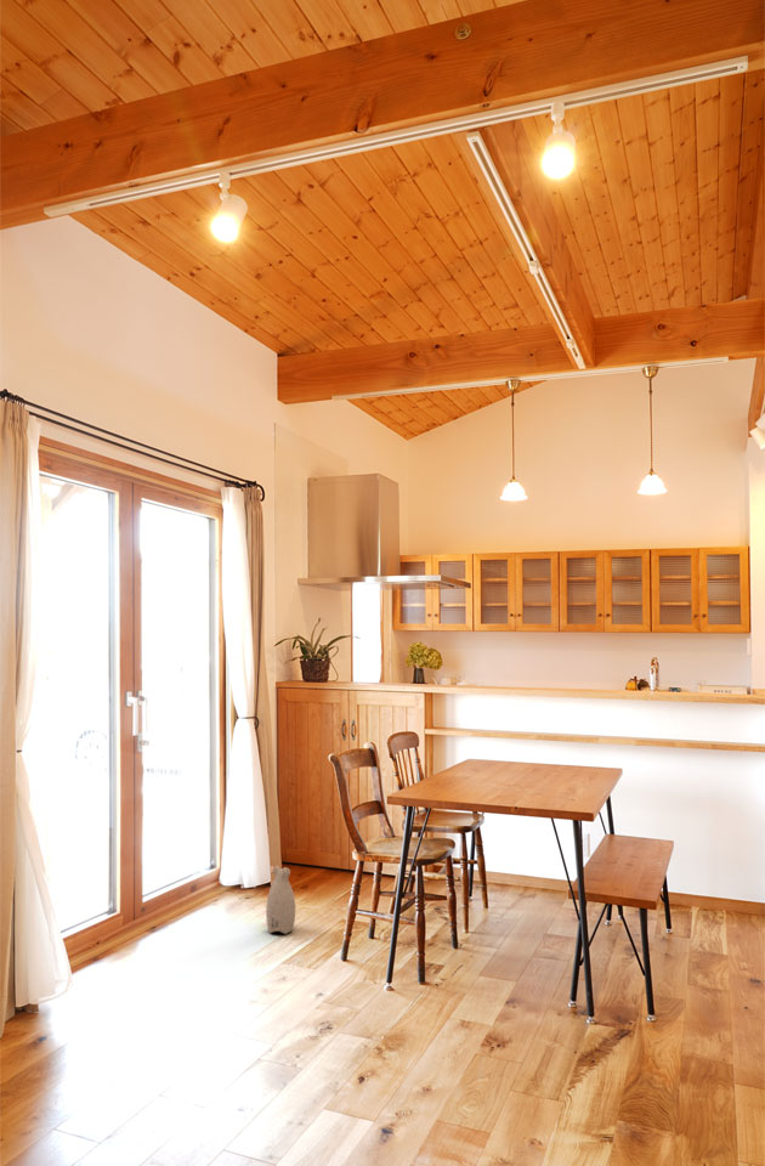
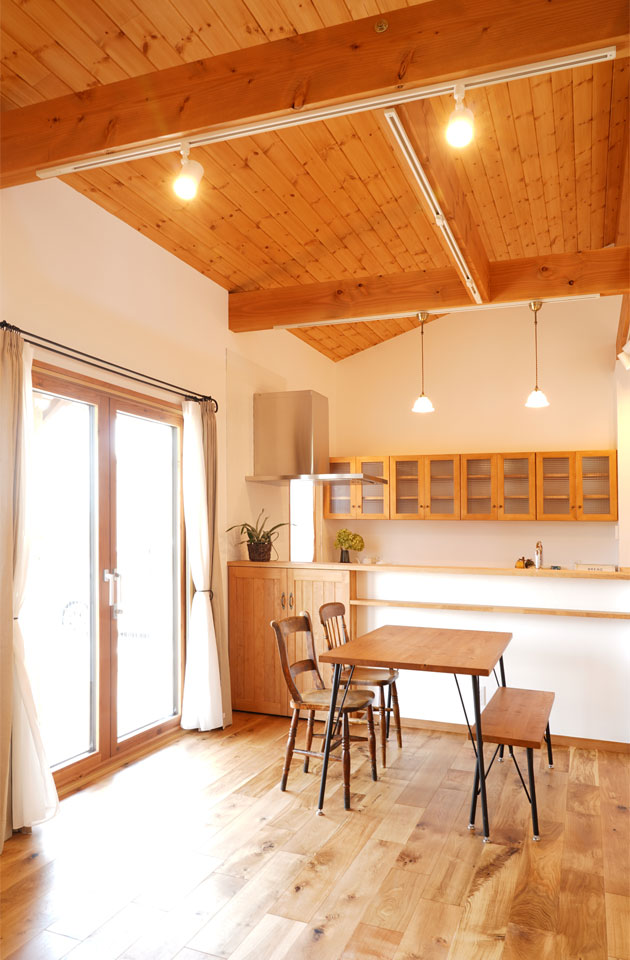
- vase (280, 898)
